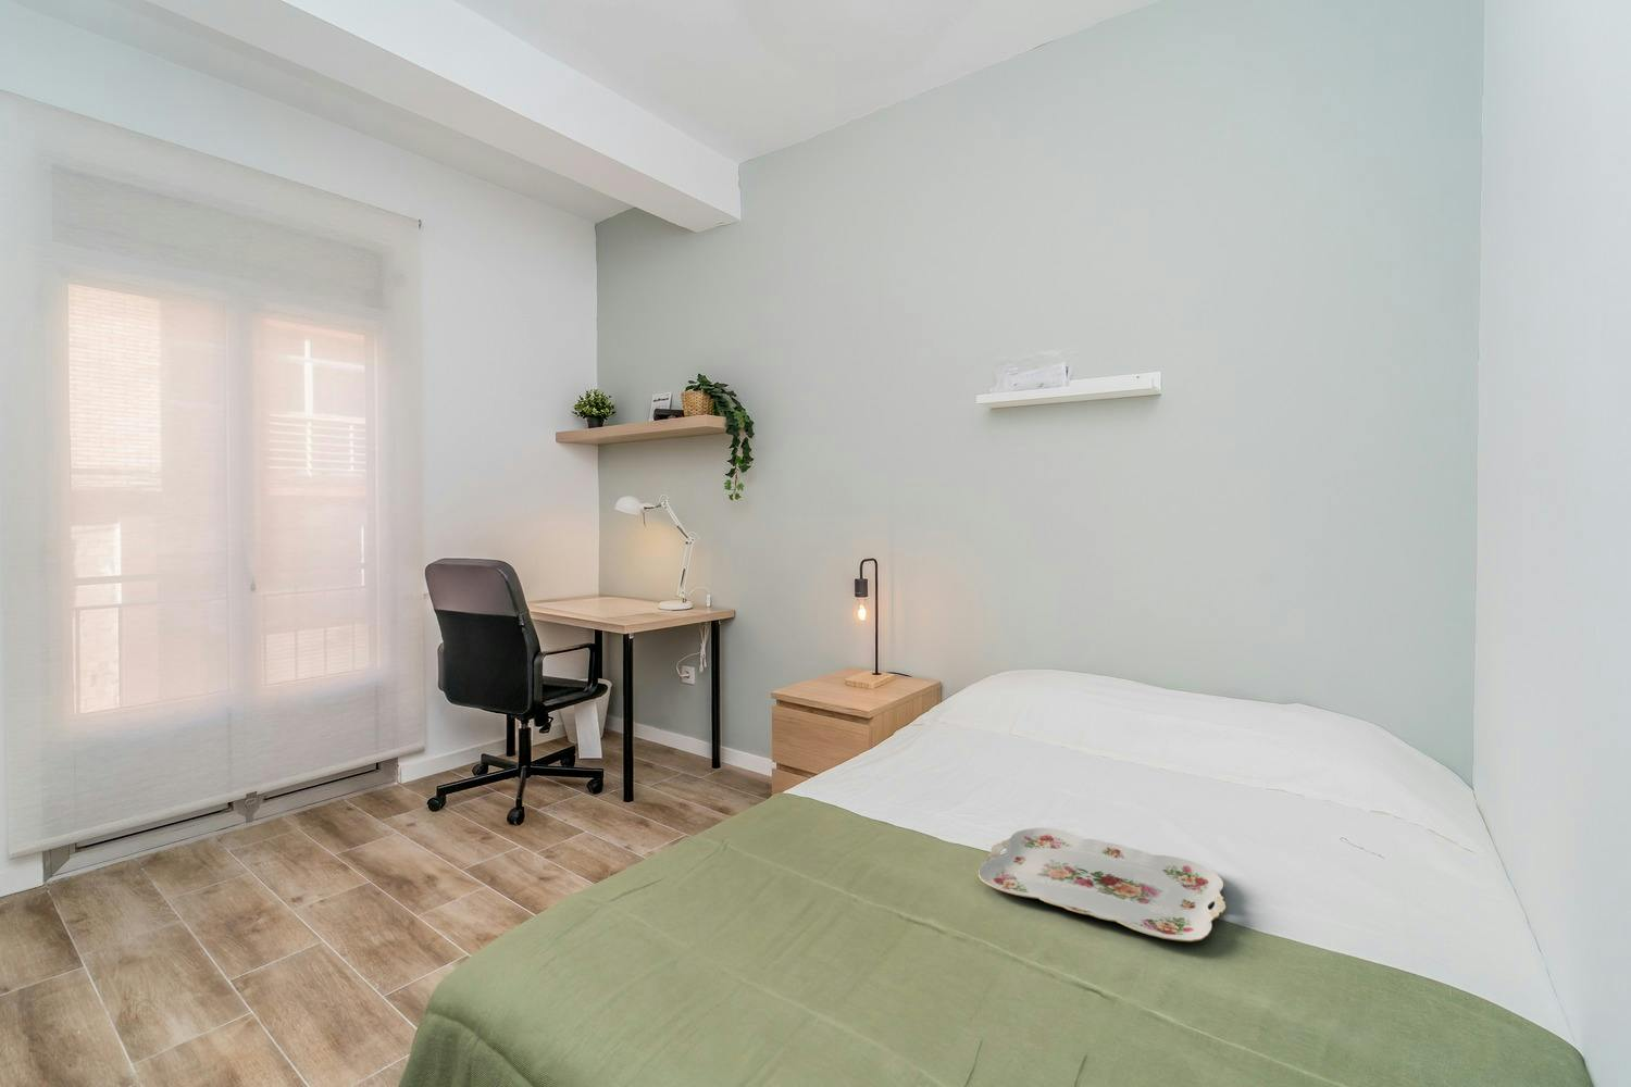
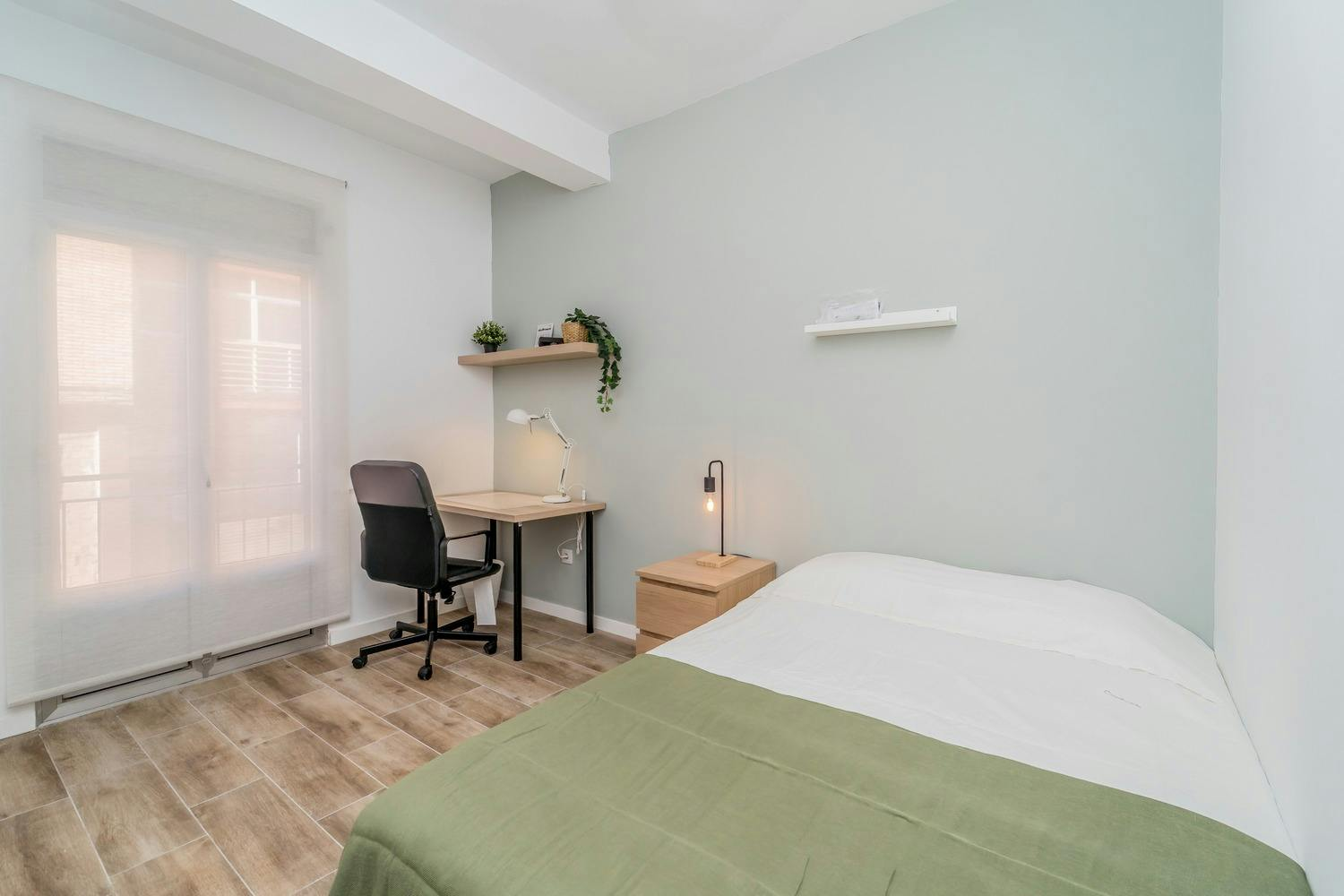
- serving tray (1098, 878)
